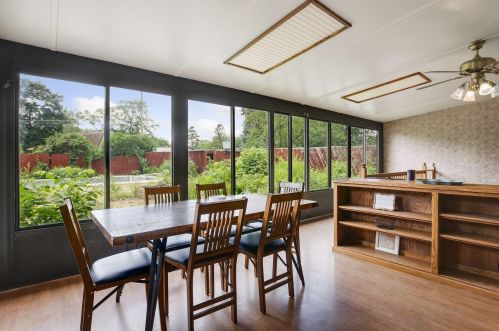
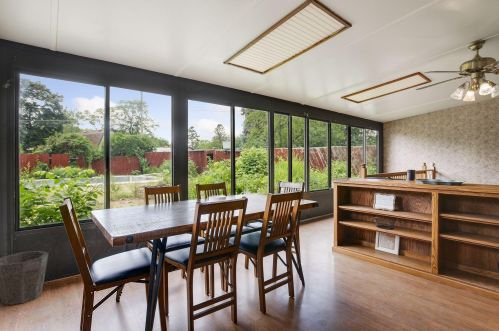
+ waste bin (22, 277)
